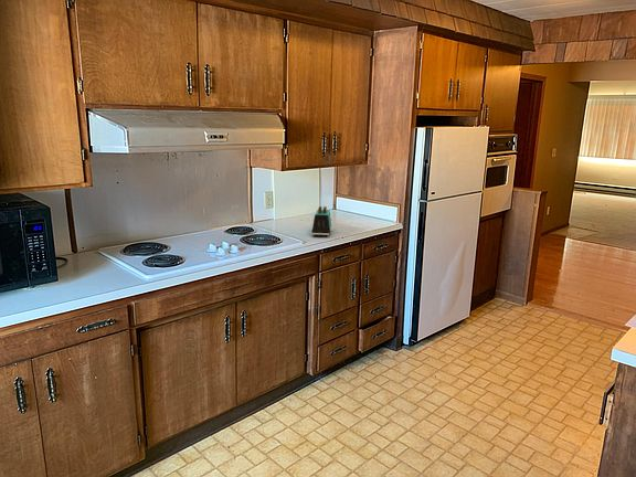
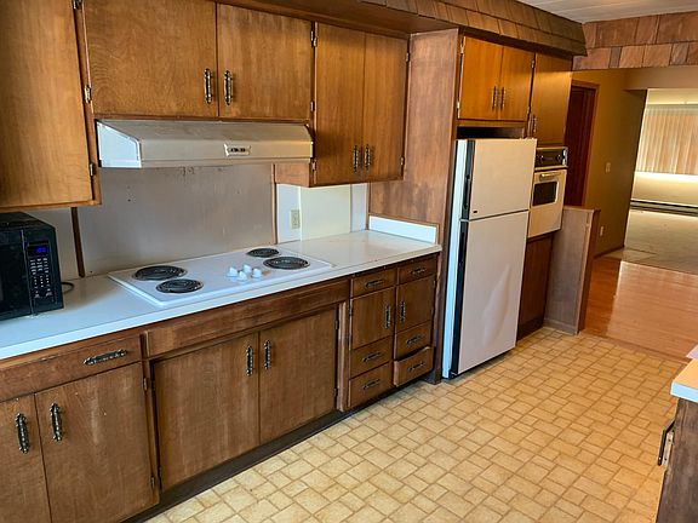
- toaster (321, 220)
